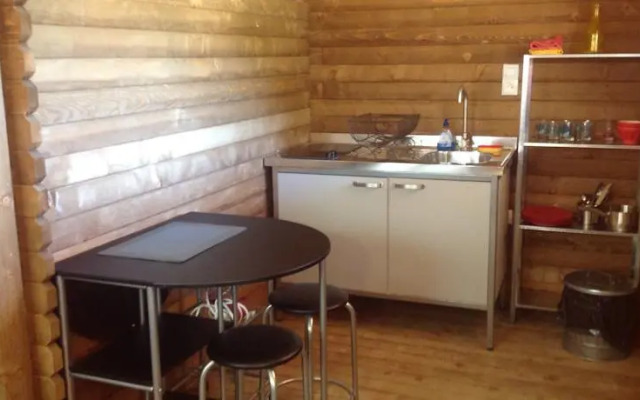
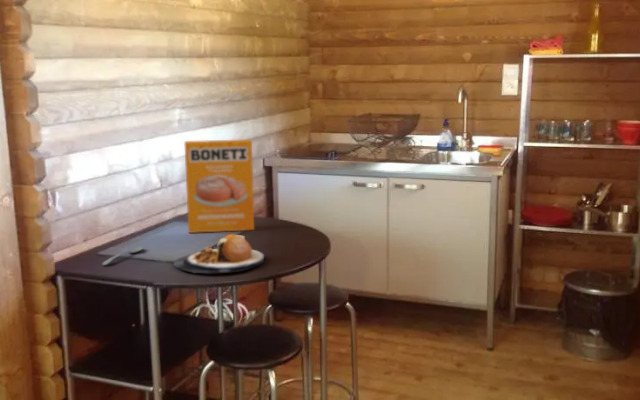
+ cereal box (219, 185)
+ plate (219, 249)
+ spoon (123, 253)
